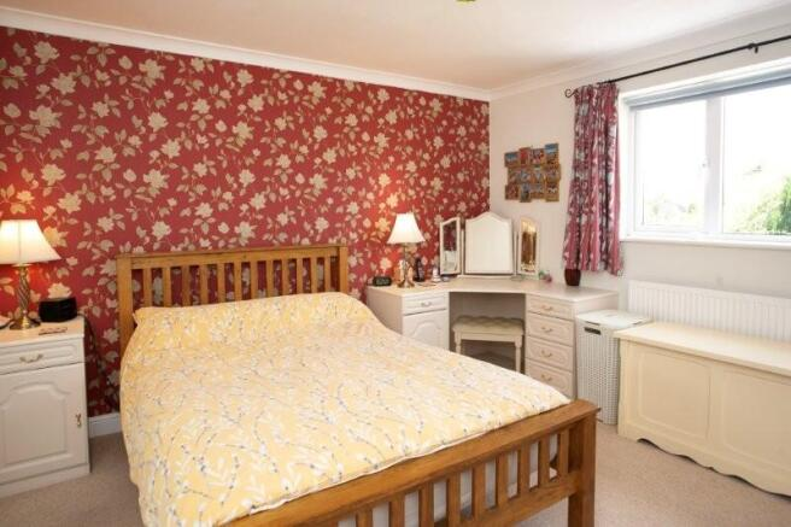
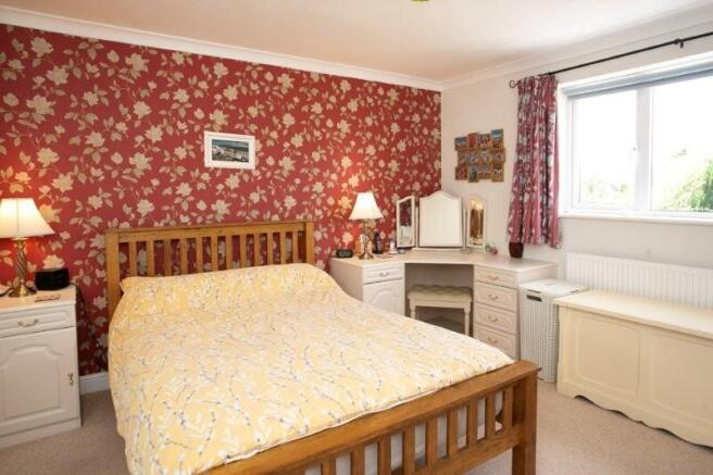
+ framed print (229, 151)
